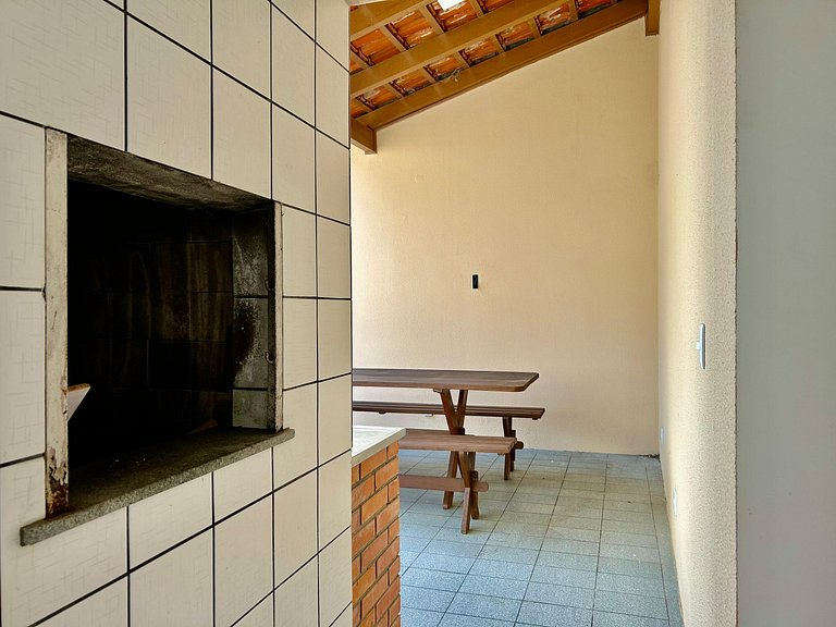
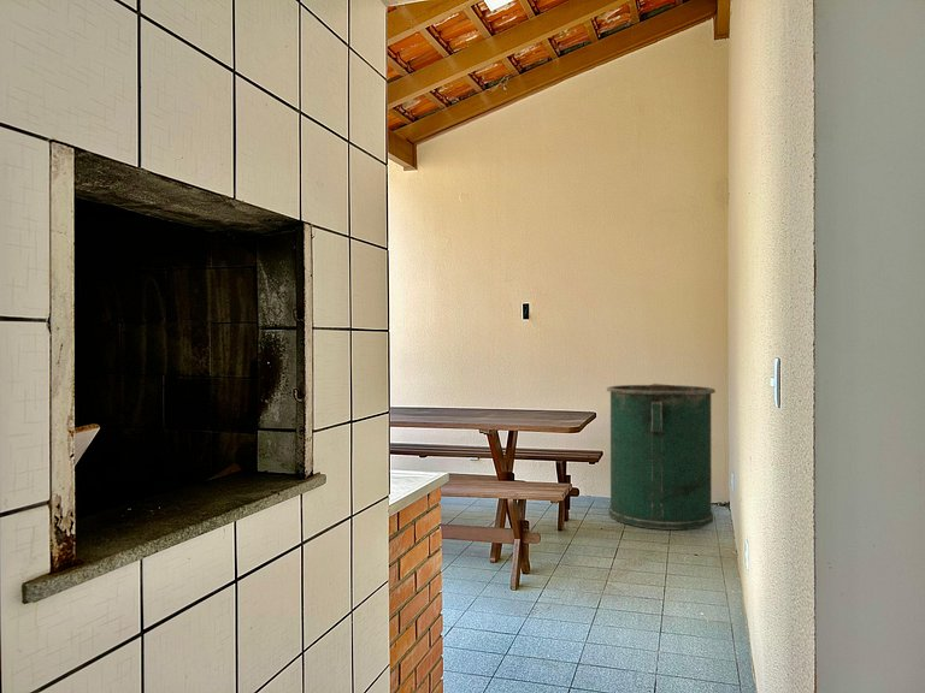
+ trash can (659, 450)
